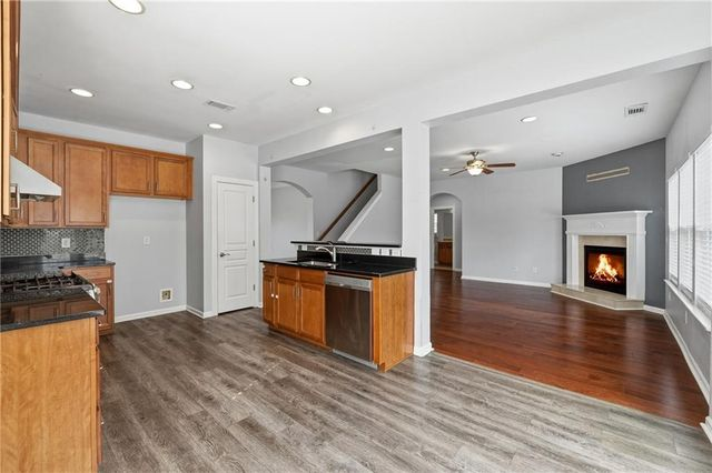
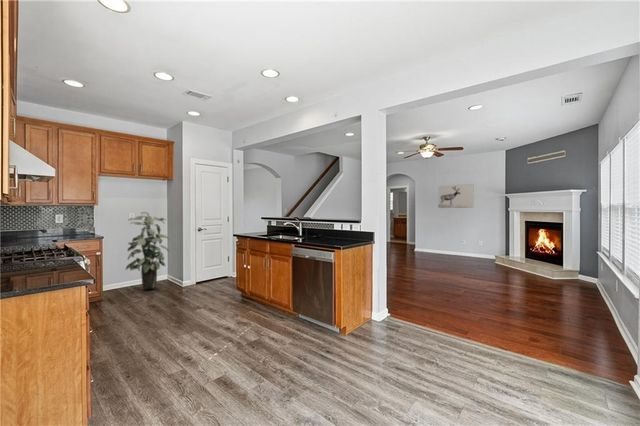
+ indoor plant (146, 250)
+ wall art (455, 196)
